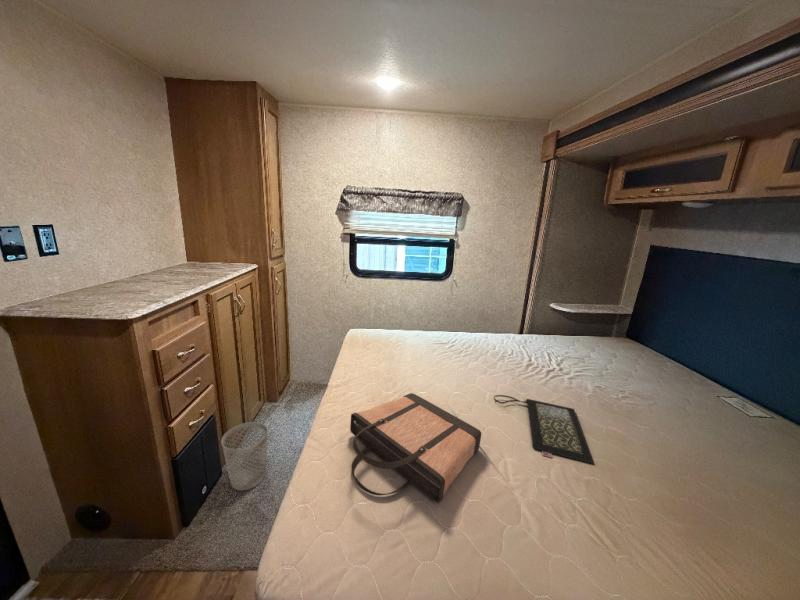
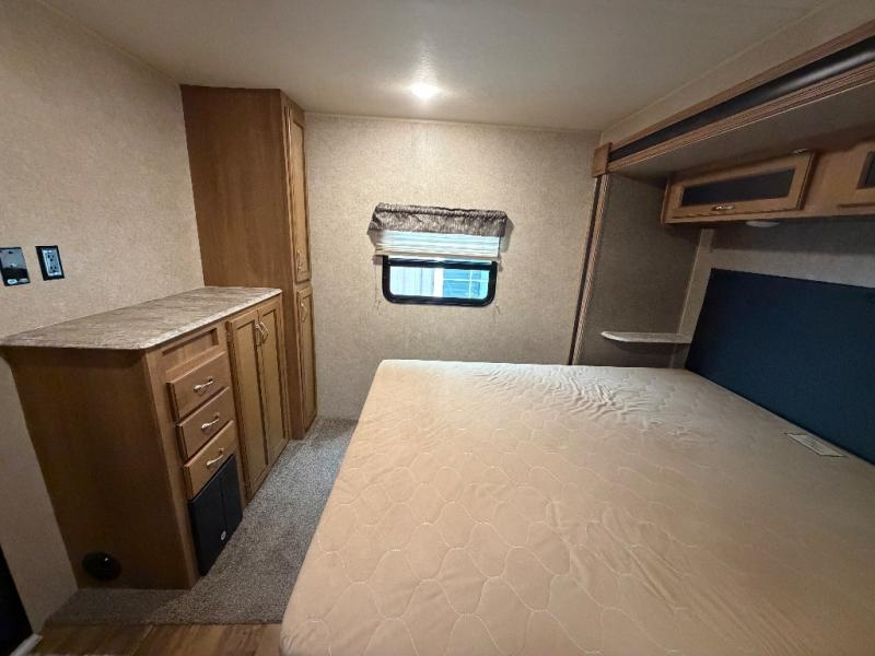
- wastebasket (246, 456)
- clutch bag (552, 423)
- shopping bag (408, 438)
